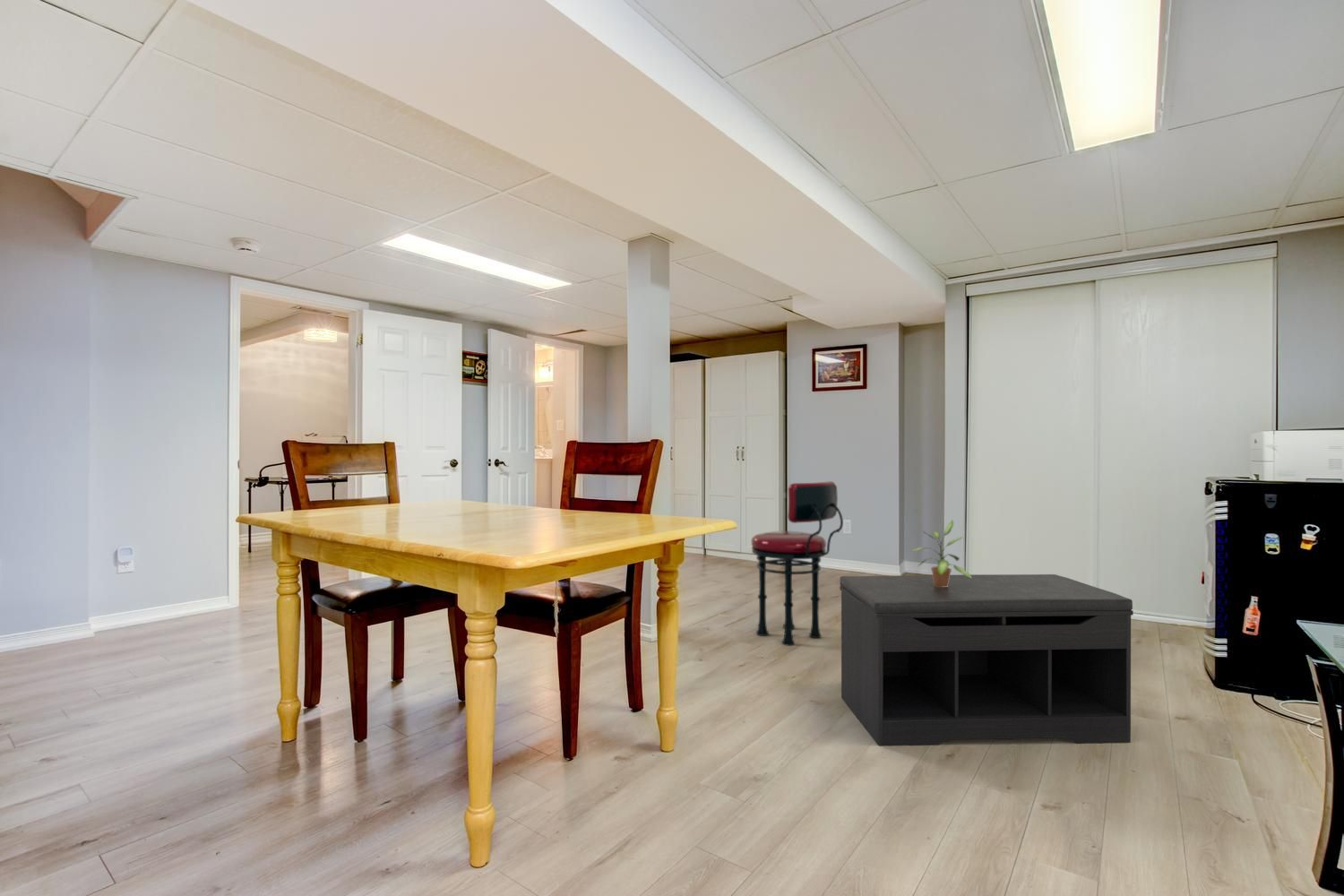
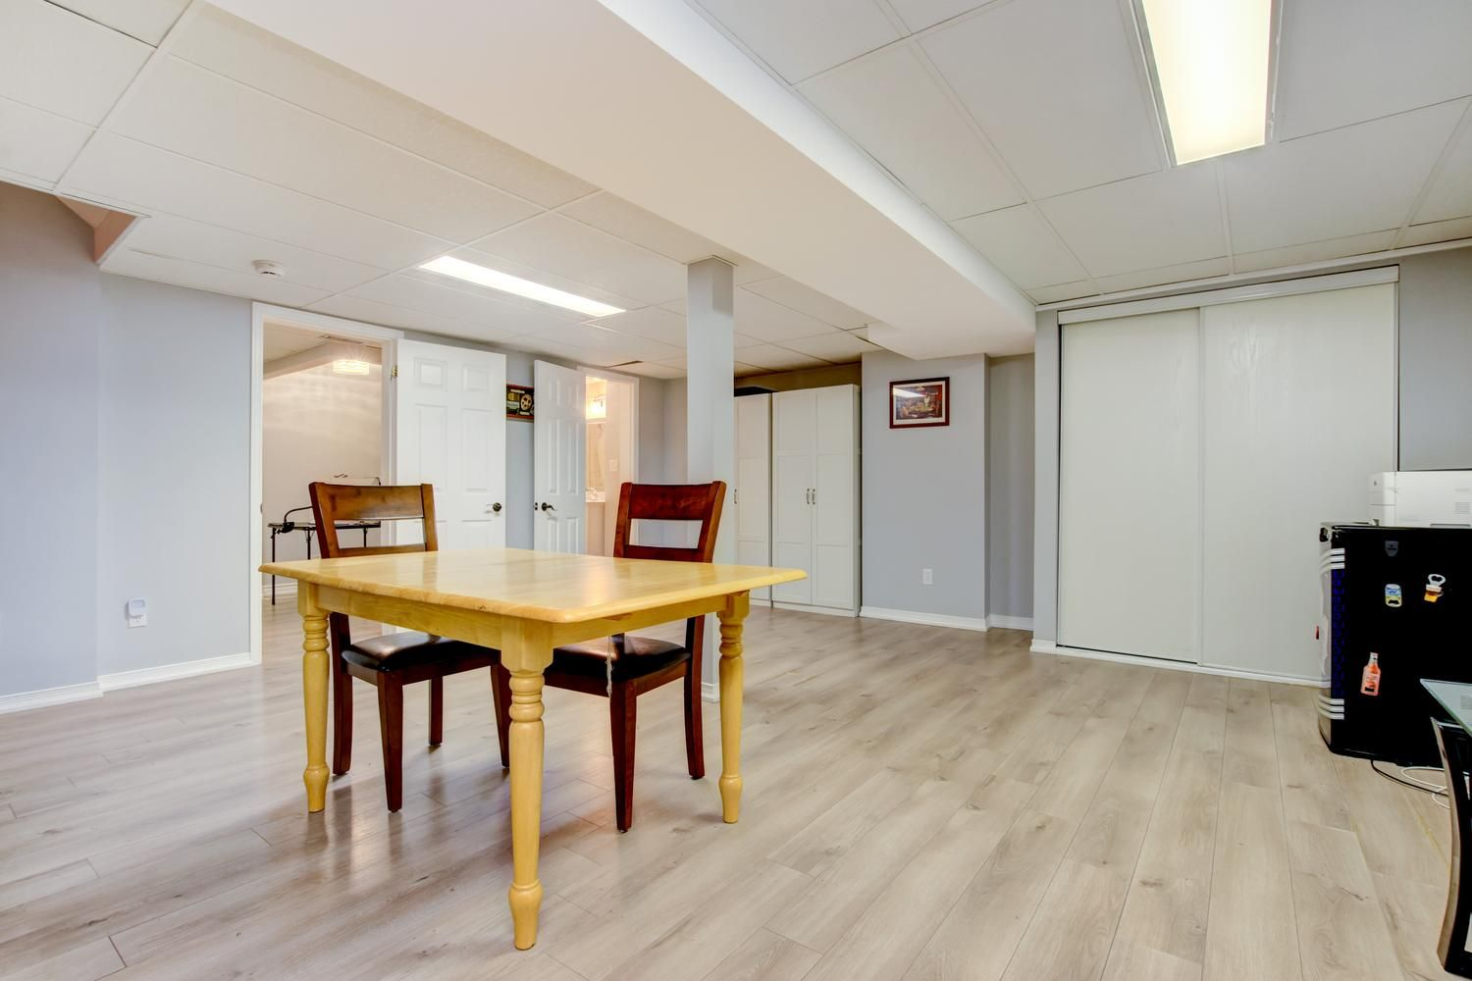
- potted plant (947, 554)
- stool (795, 558)
- bench (974, 651)
